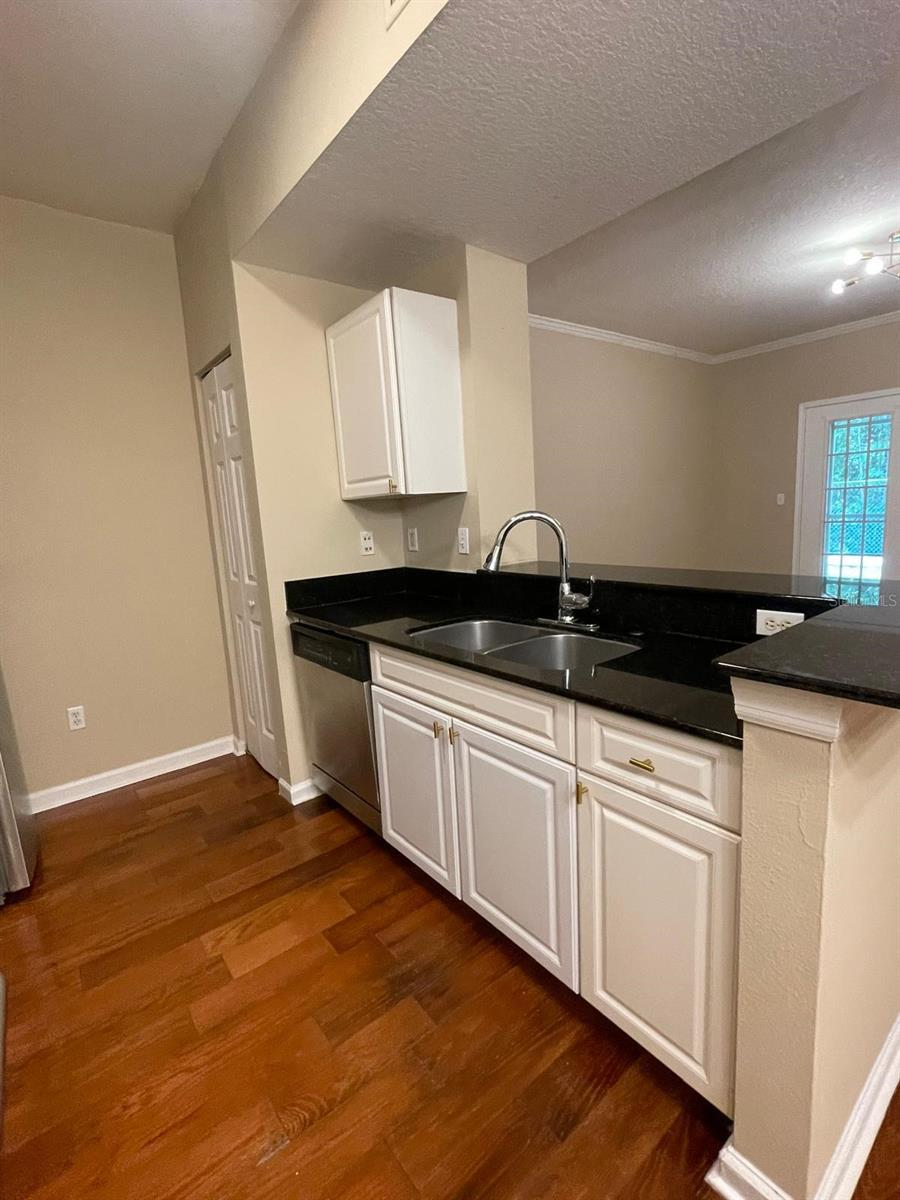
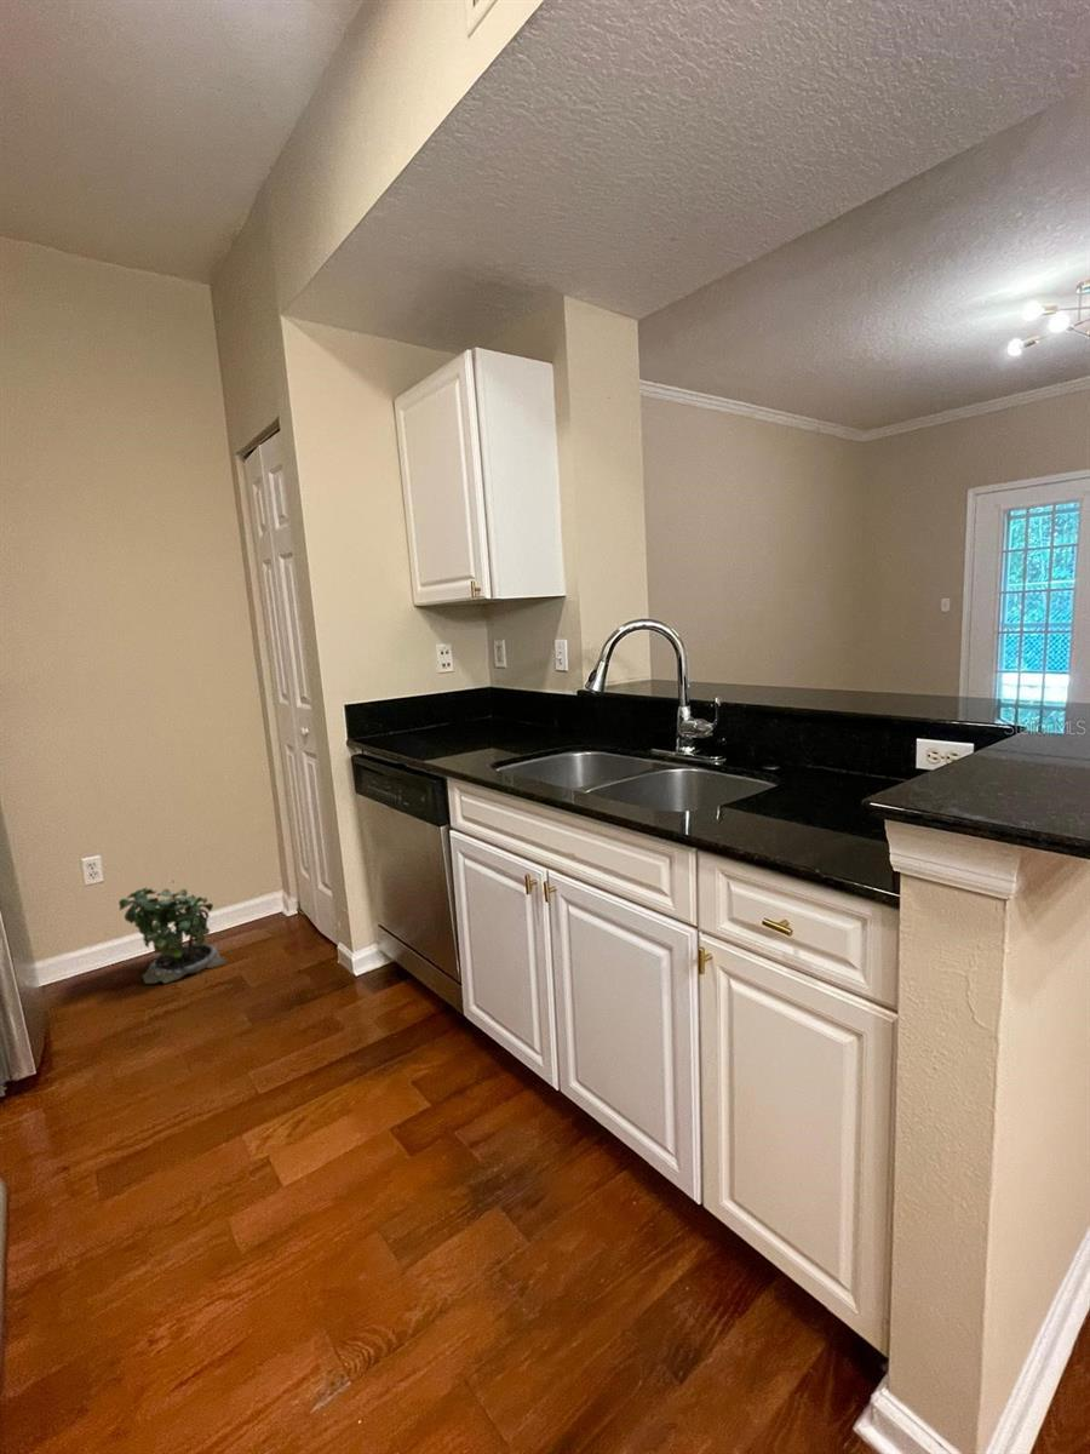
+ potted plant (171, 922)
